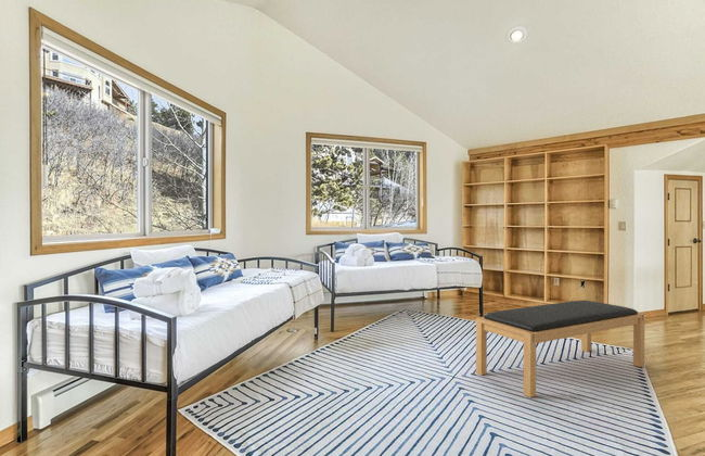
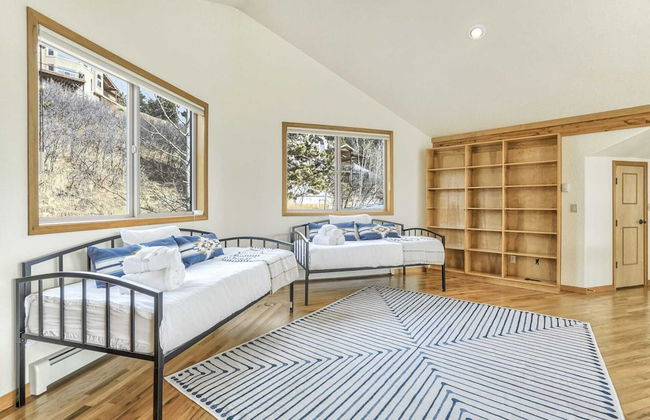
- bench (562, 338)
